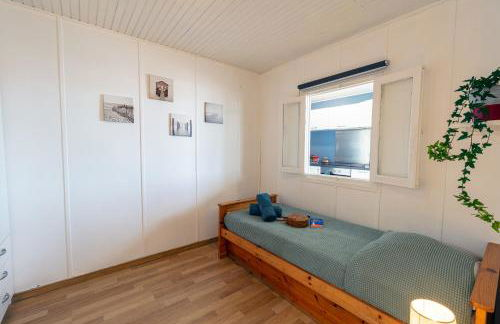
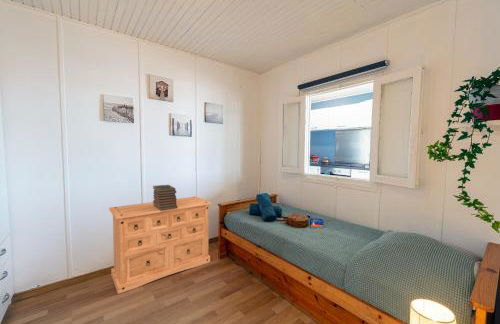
+ book stack (164, 196)
+ dresser (163, 236)
